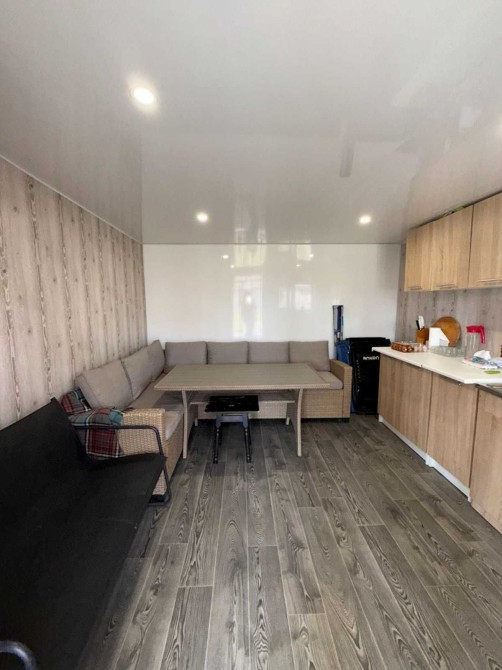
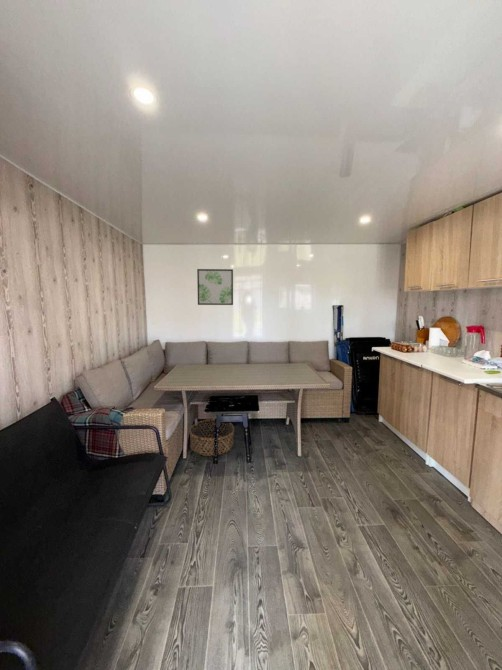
+ basket (212, 436)
+ wall art (215, 287)
